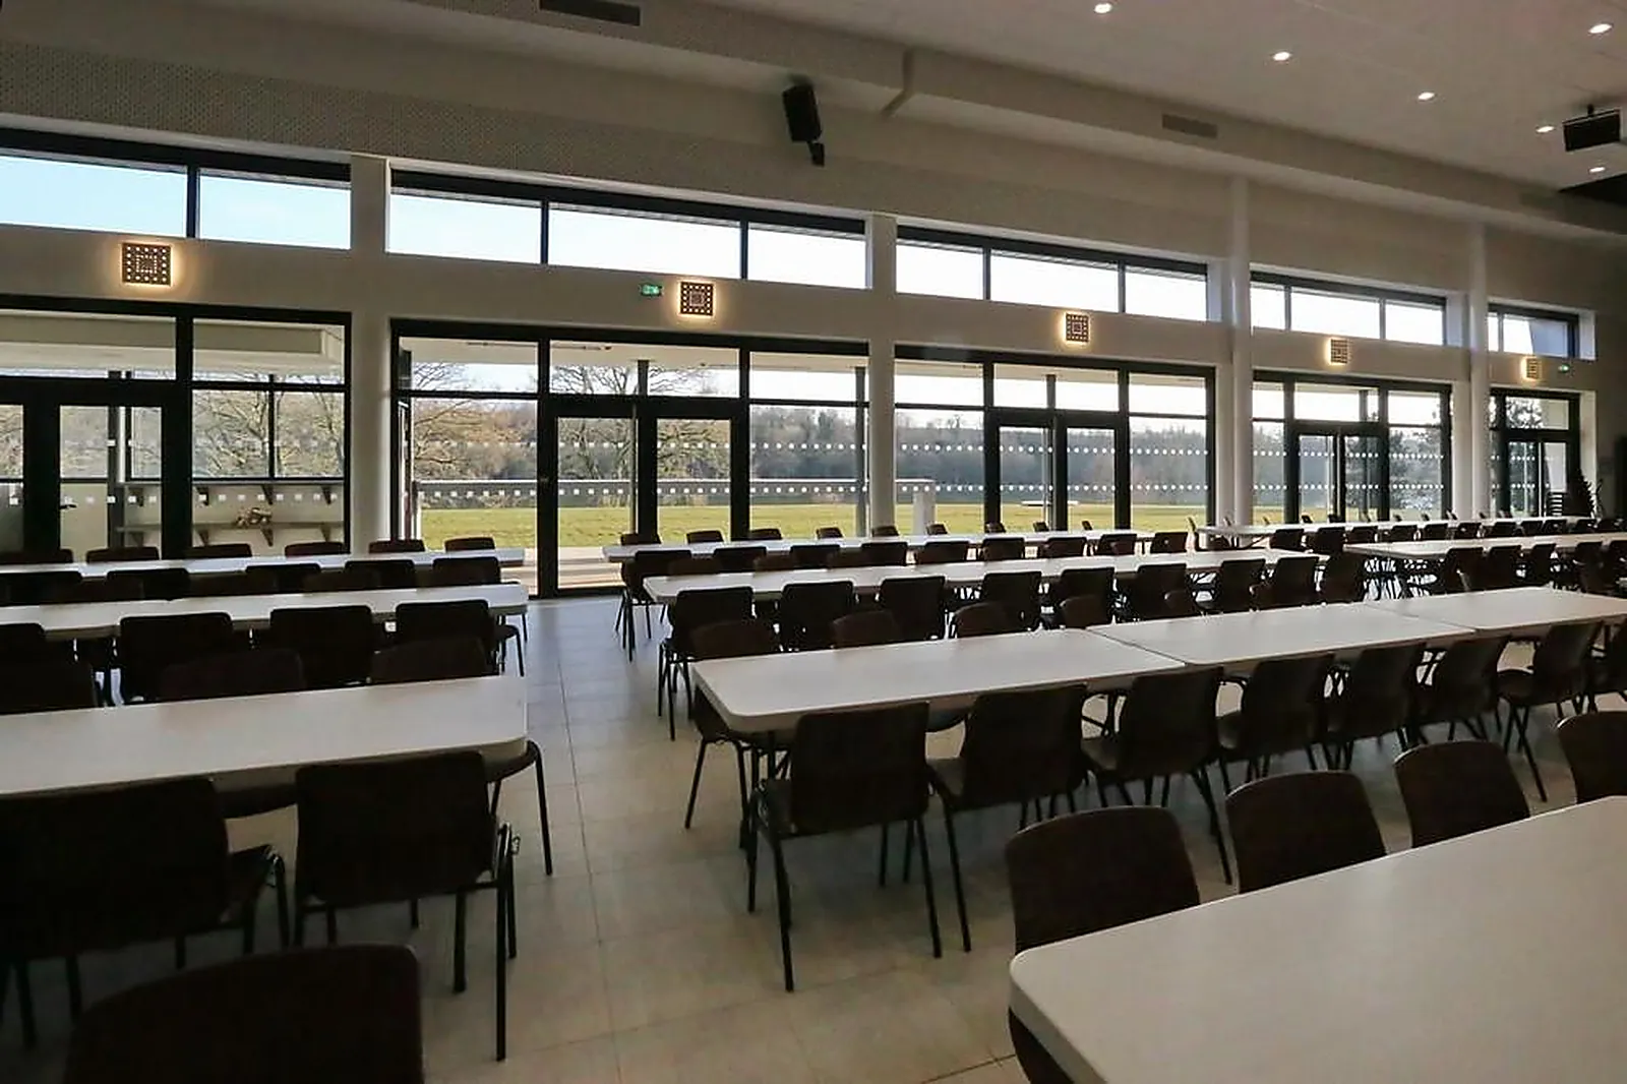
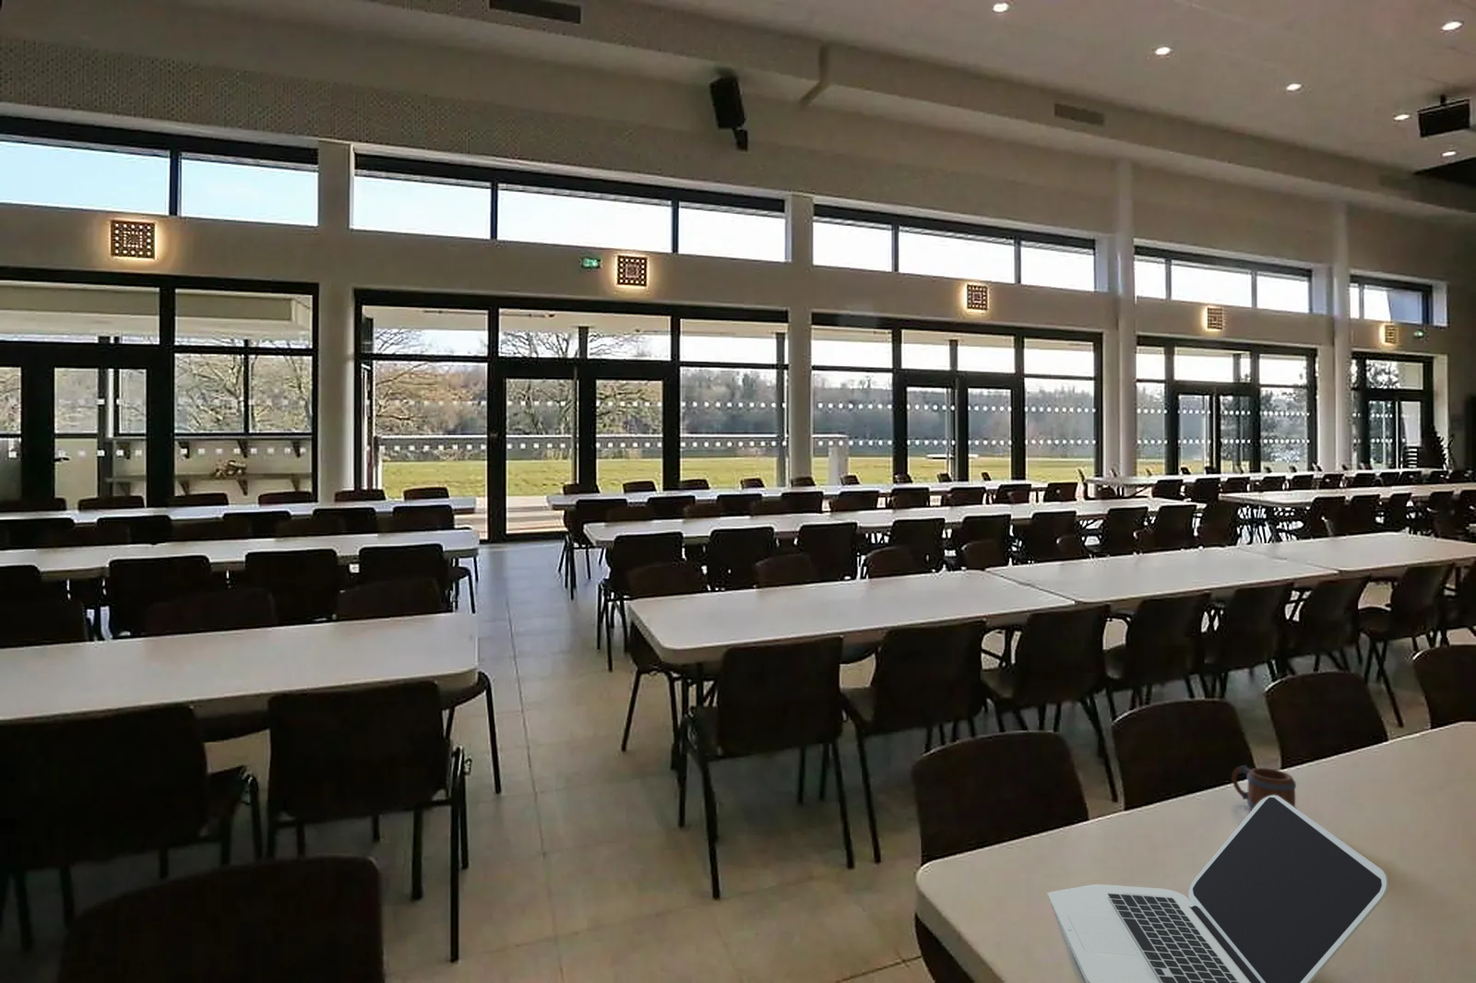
+ mug (1261, 789)
+ laptop (1192, 883)
